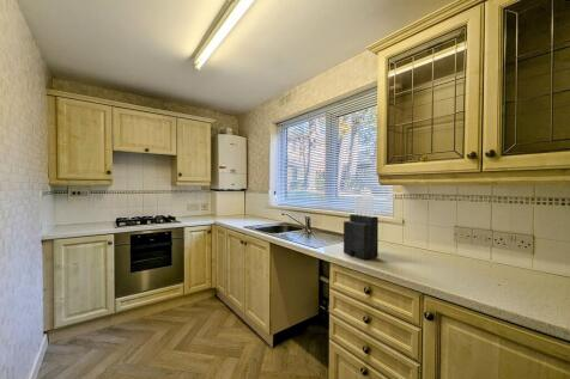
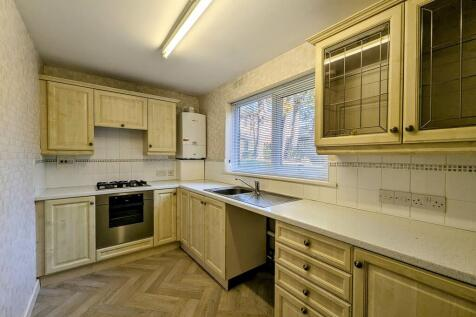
- knife block (358, 225)
